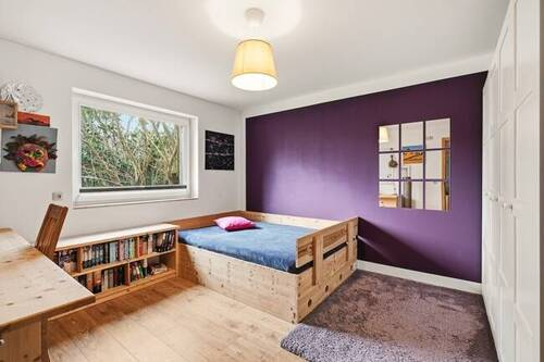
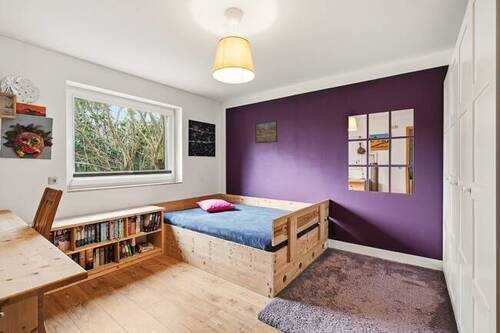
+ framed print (266, 132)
